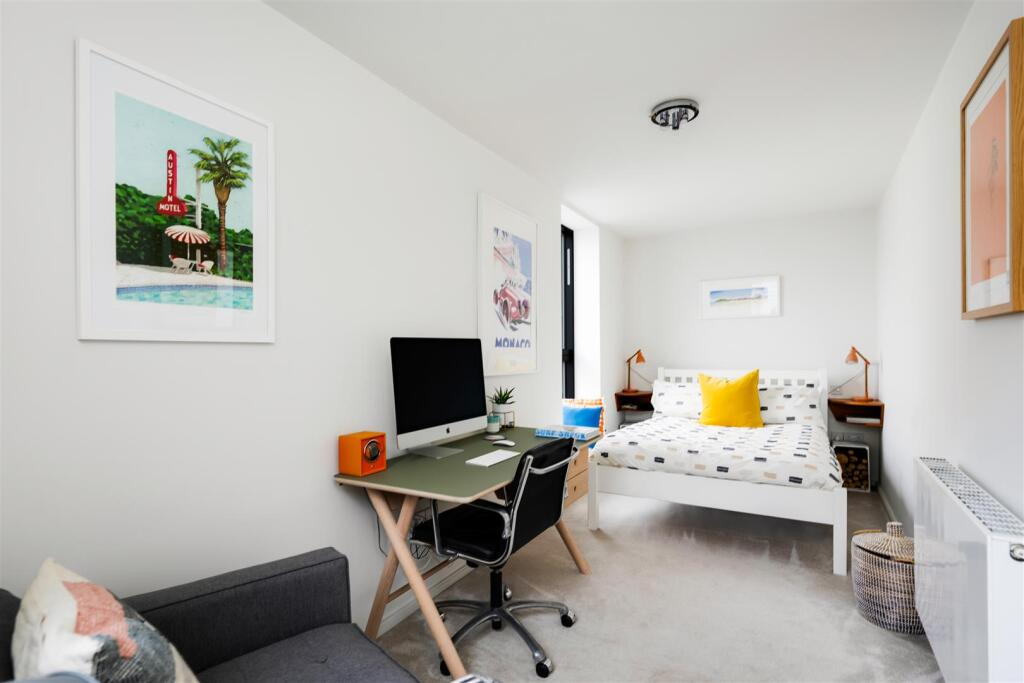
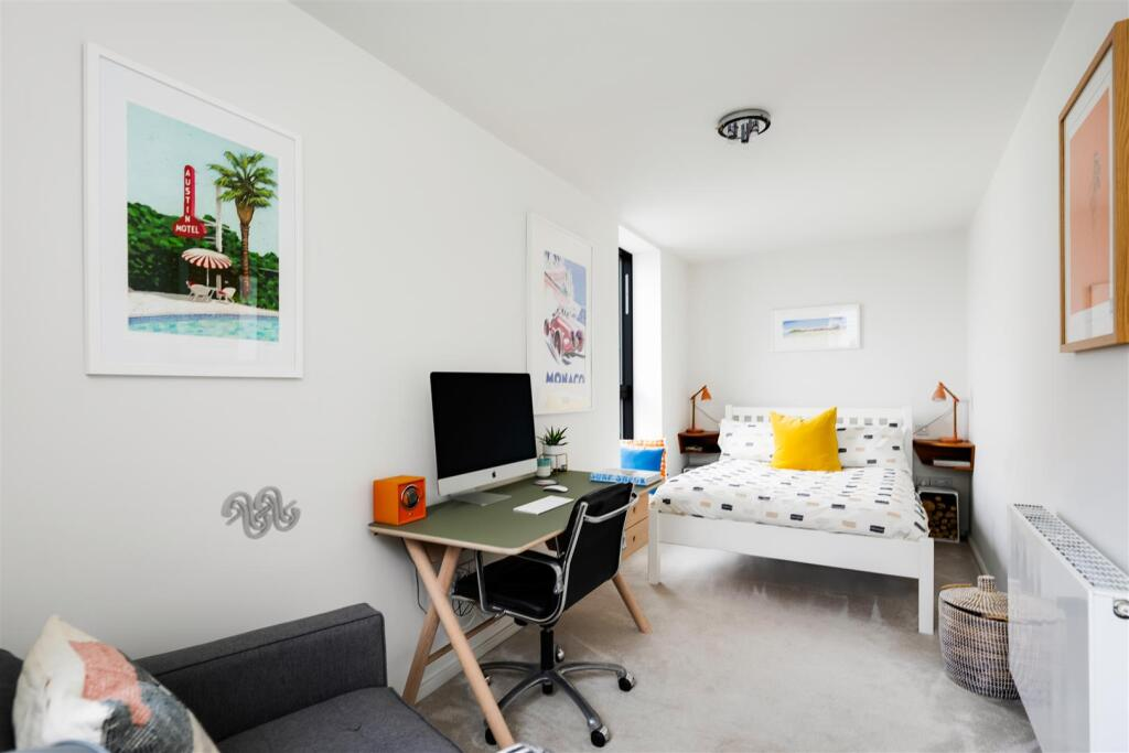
+ decorative ornament (262, 512)
